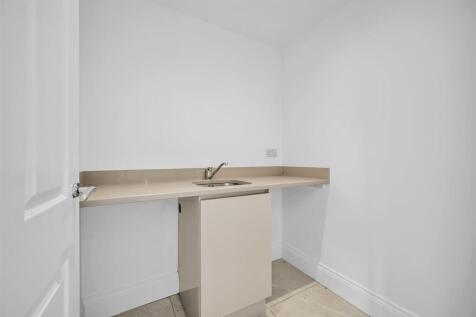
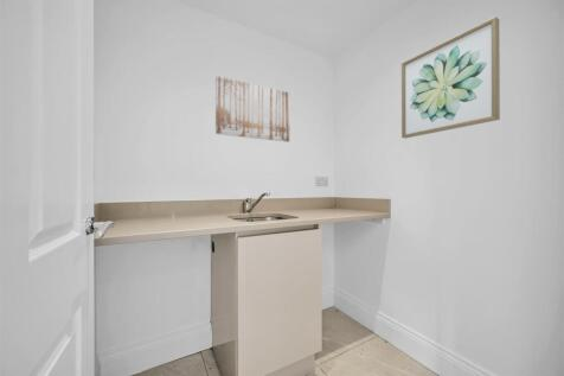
+ wall art (255, 111)
+ wall art (443, 87)
